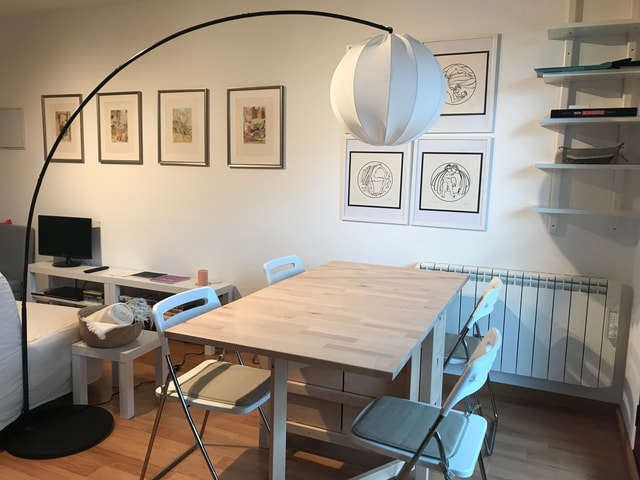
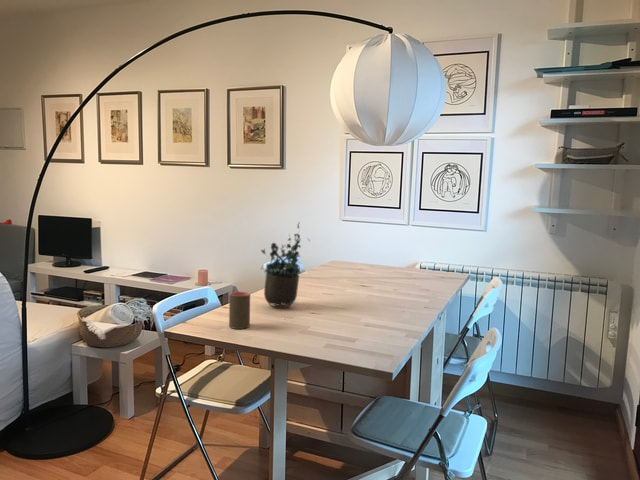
+ potted plant (286, 264)
+ cup (239, 310)
